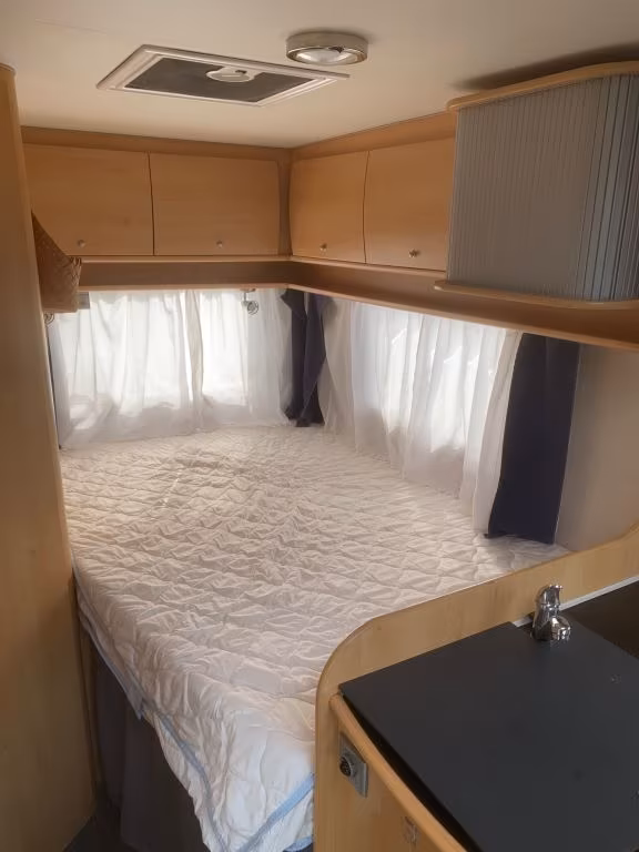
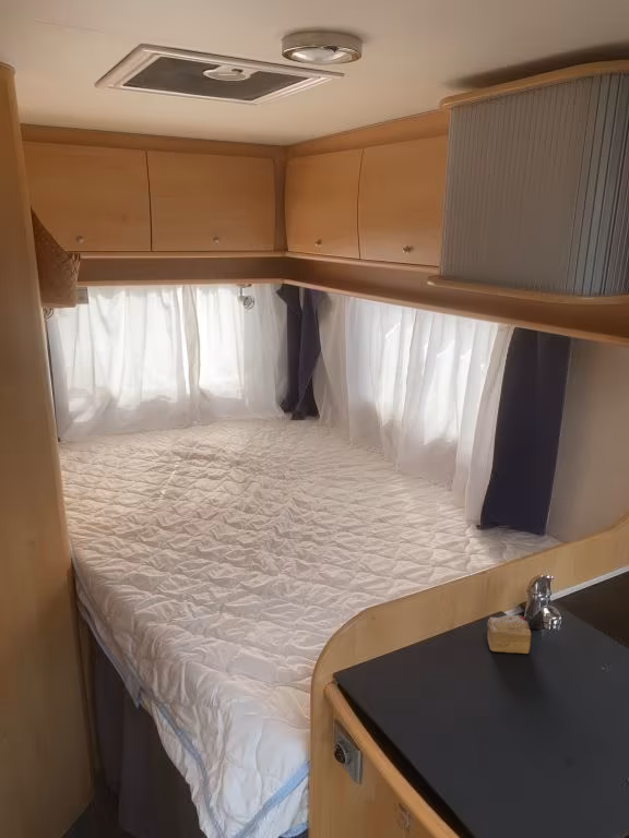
+ cake slice (508, 631)
